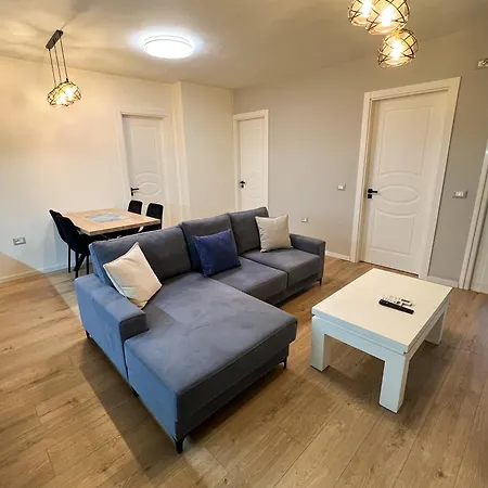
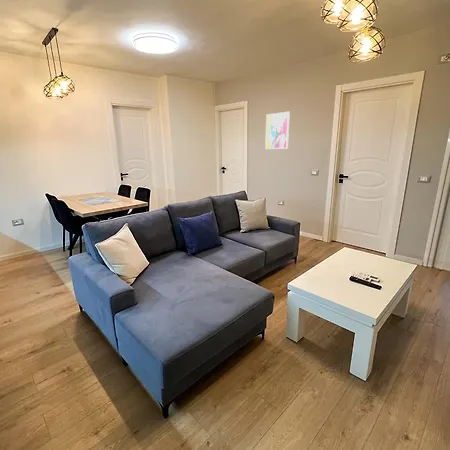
+ wall art (276, 131)
